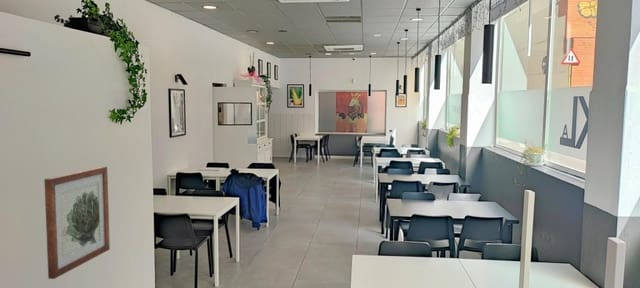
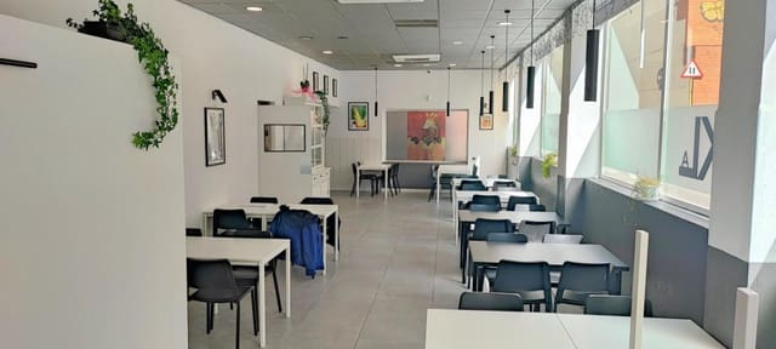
- wall art (80, 217)
